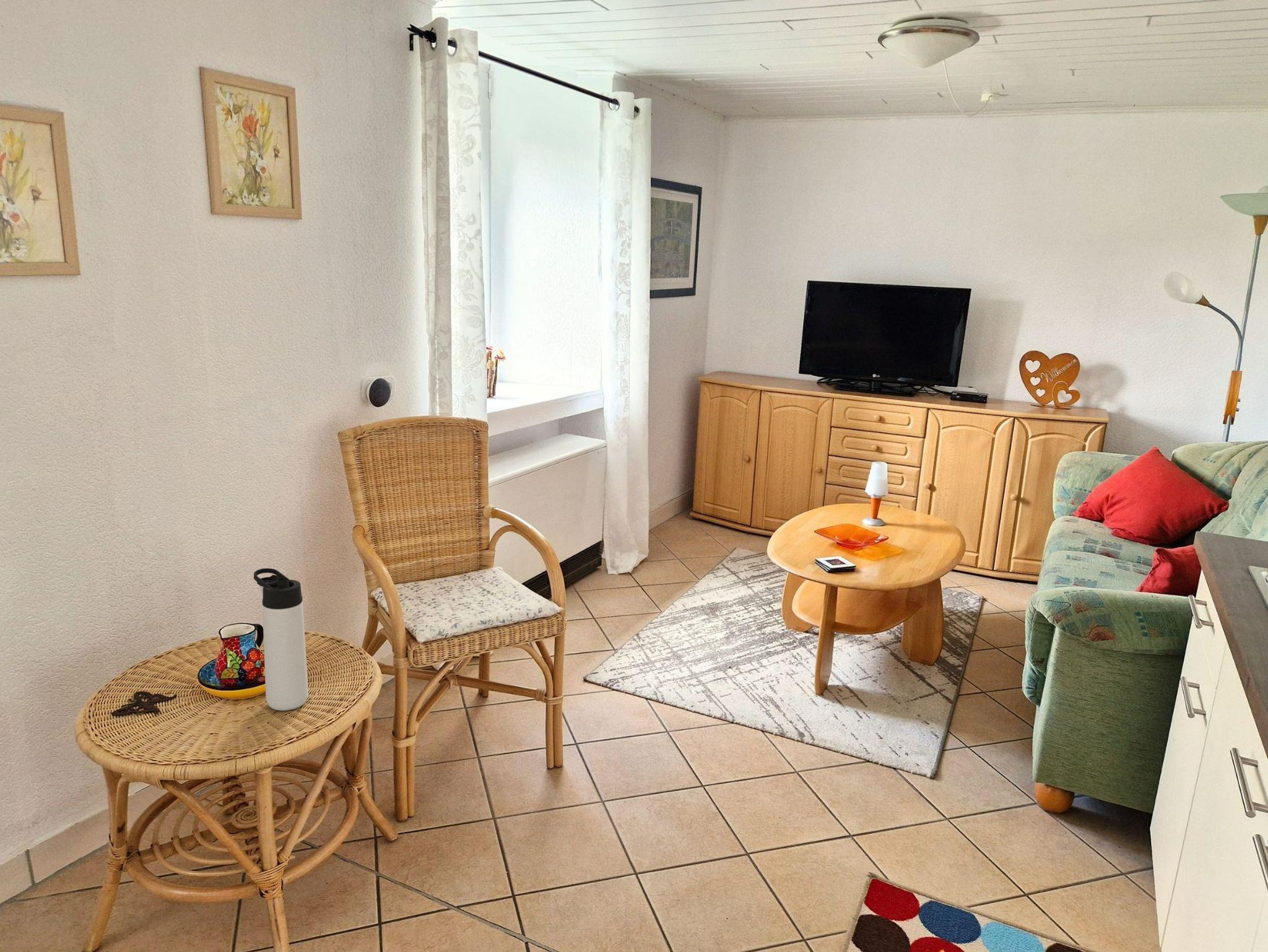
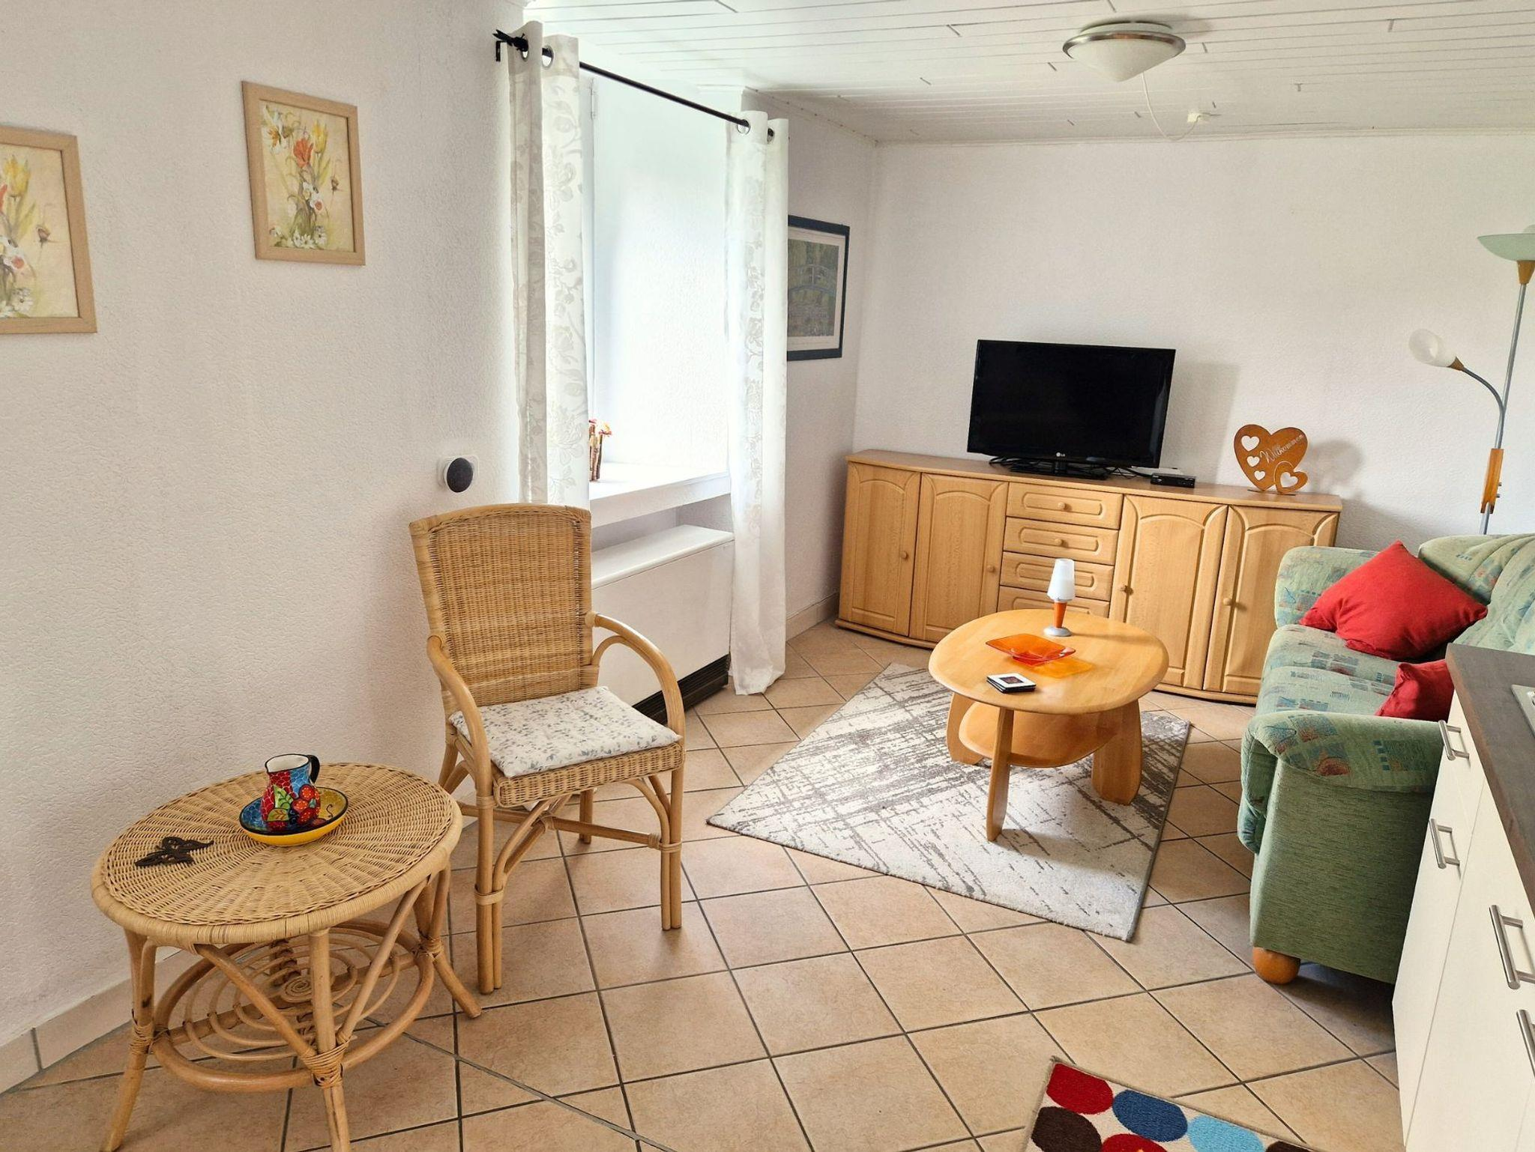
- thermos bottle (279, 639)
